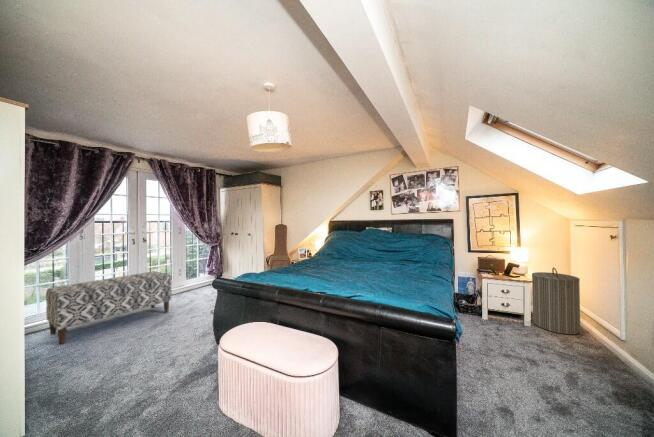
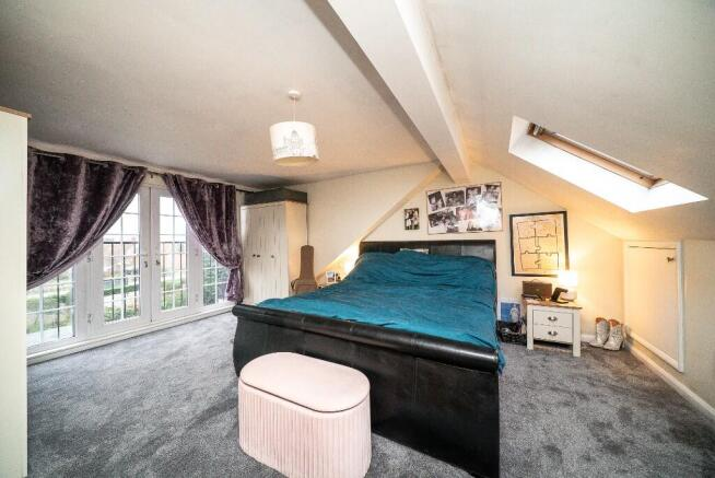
- laundry hamper (555, 297)
- bench (115, 301)
